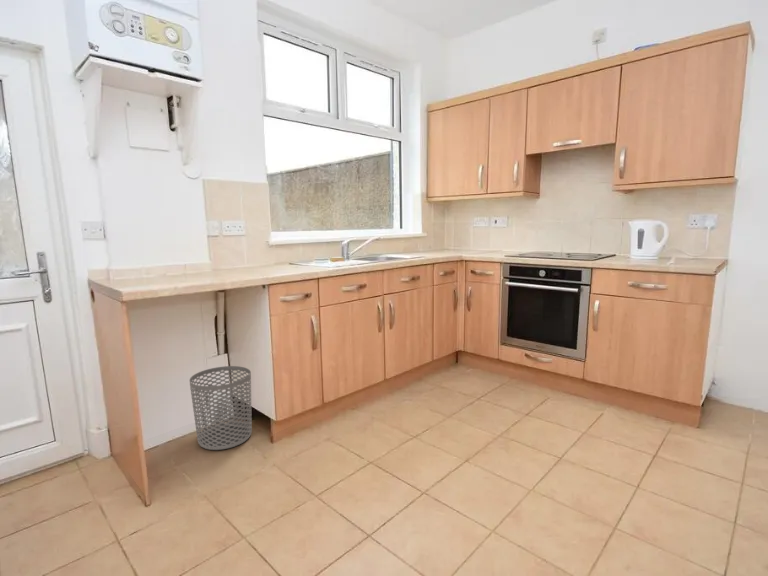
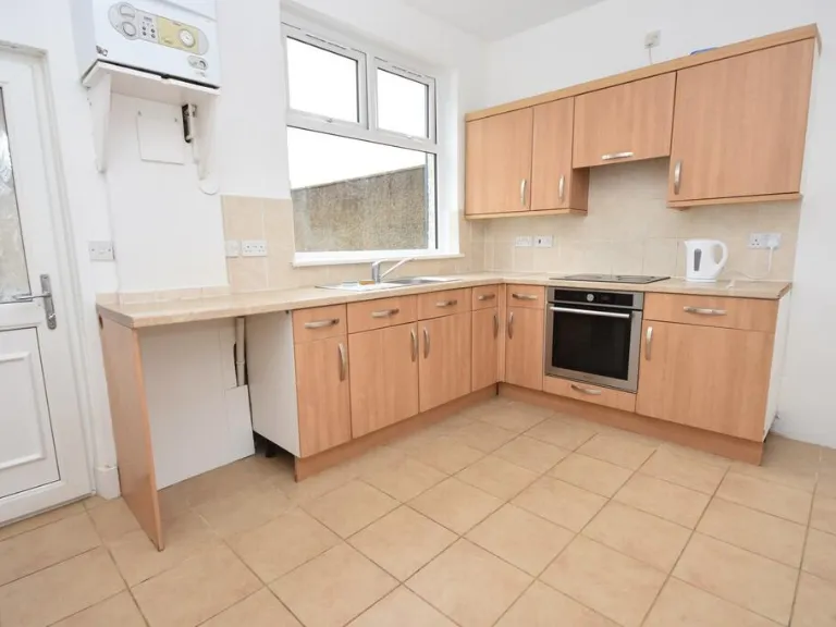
- waste bin (223, 407)
